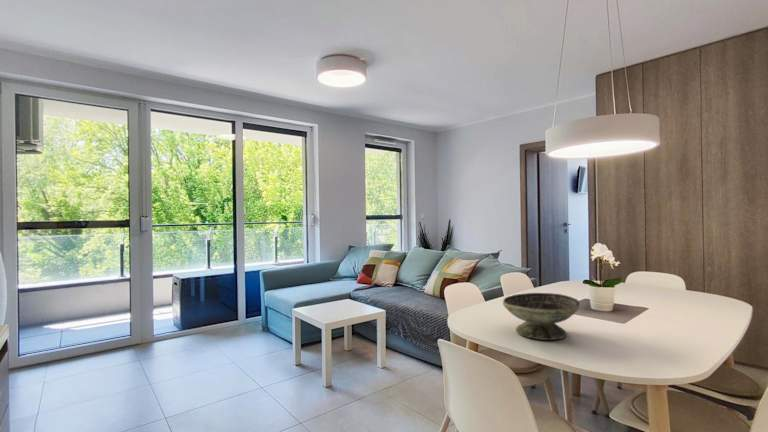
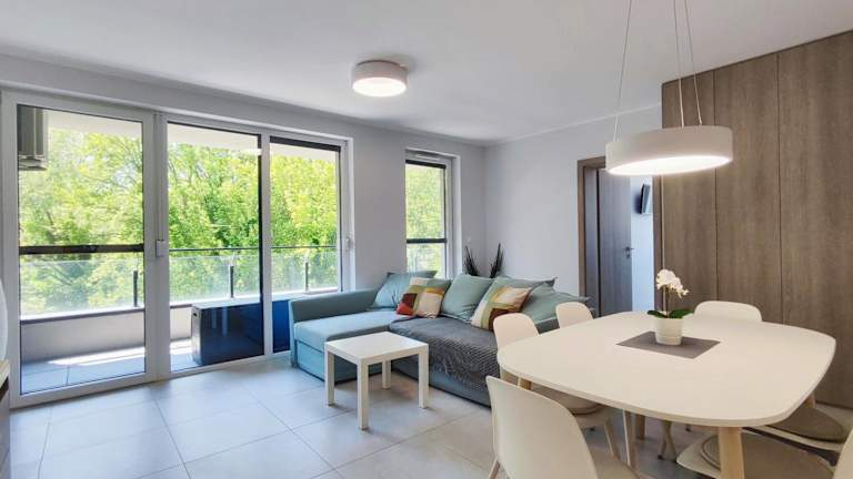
- decorative bowl (540, 315)
